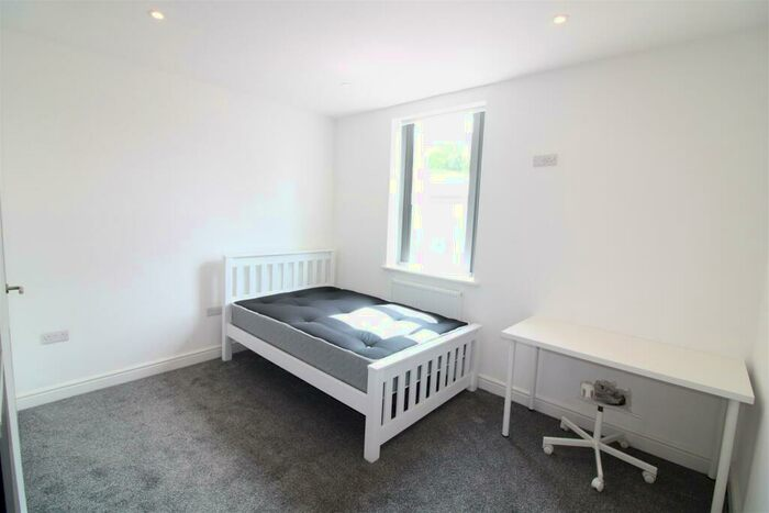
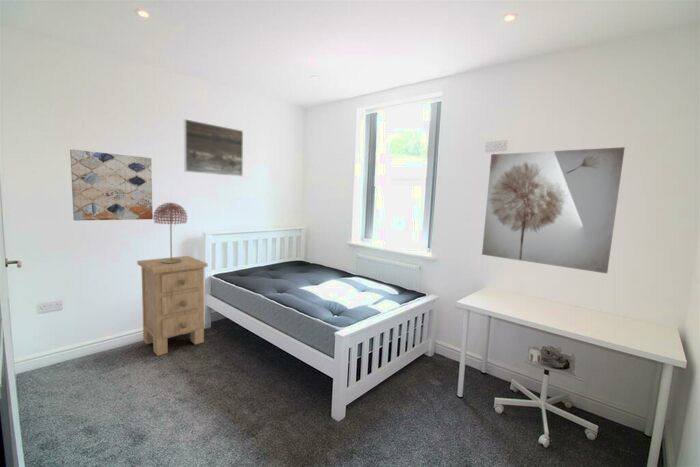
+ table lamp (170, 232)
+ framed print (215, 150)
+ wall art (114, 187)
+ nightstand (174, 303)
+ wall art (544, 208)
